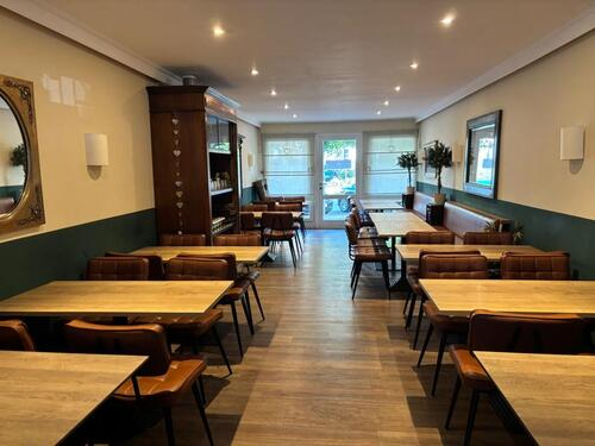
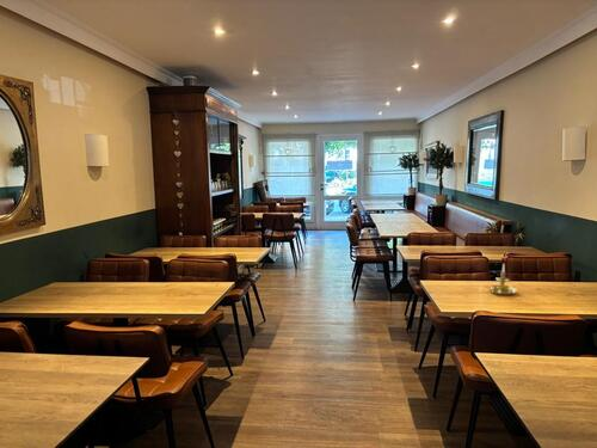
+ candle holder (501, 277)
